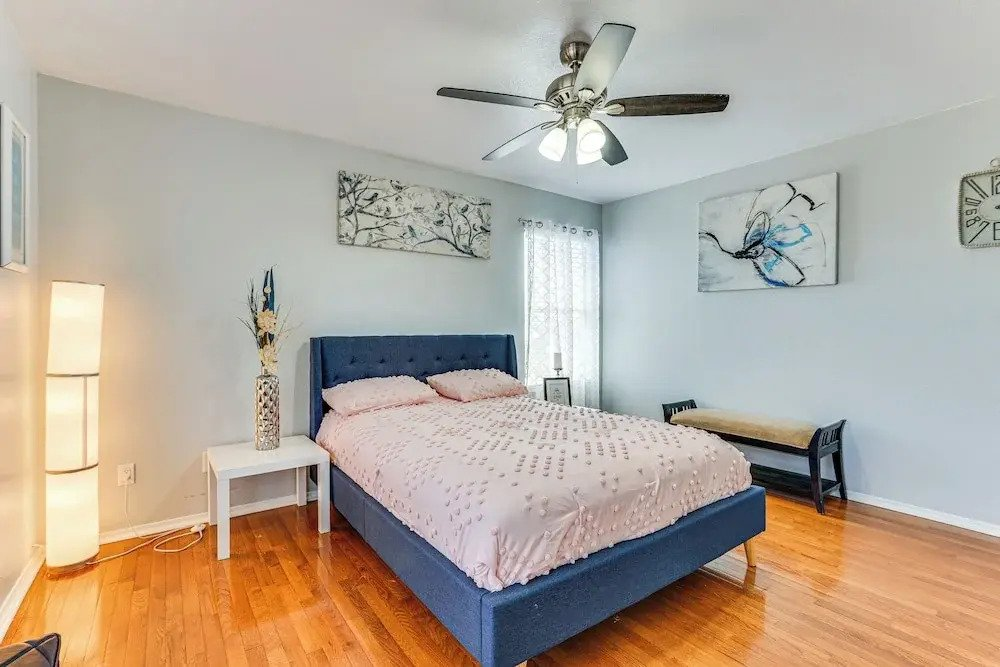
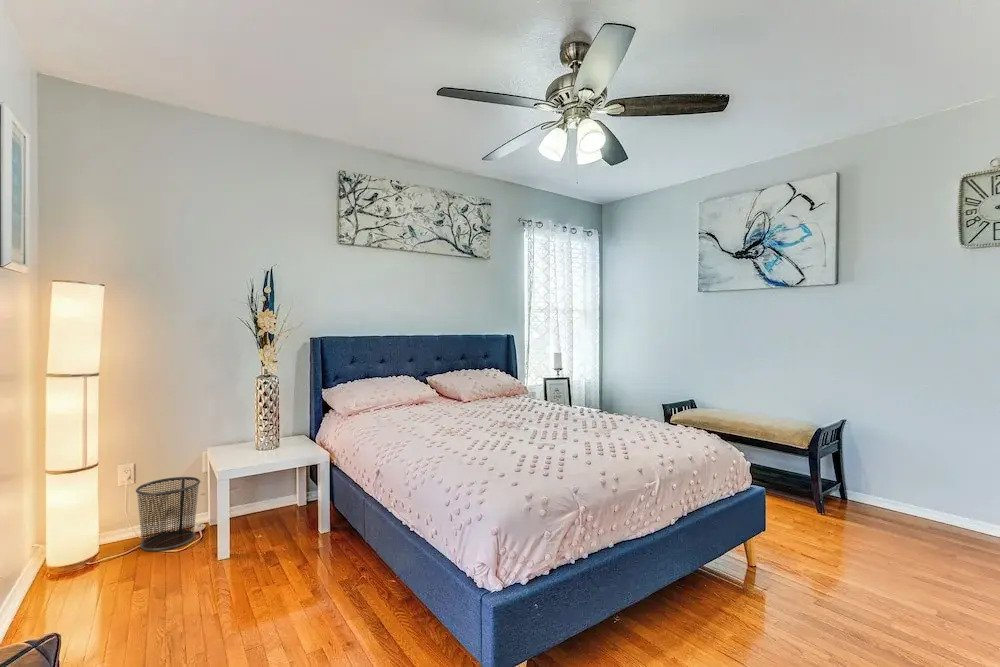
+ waste bin (168, 512)
